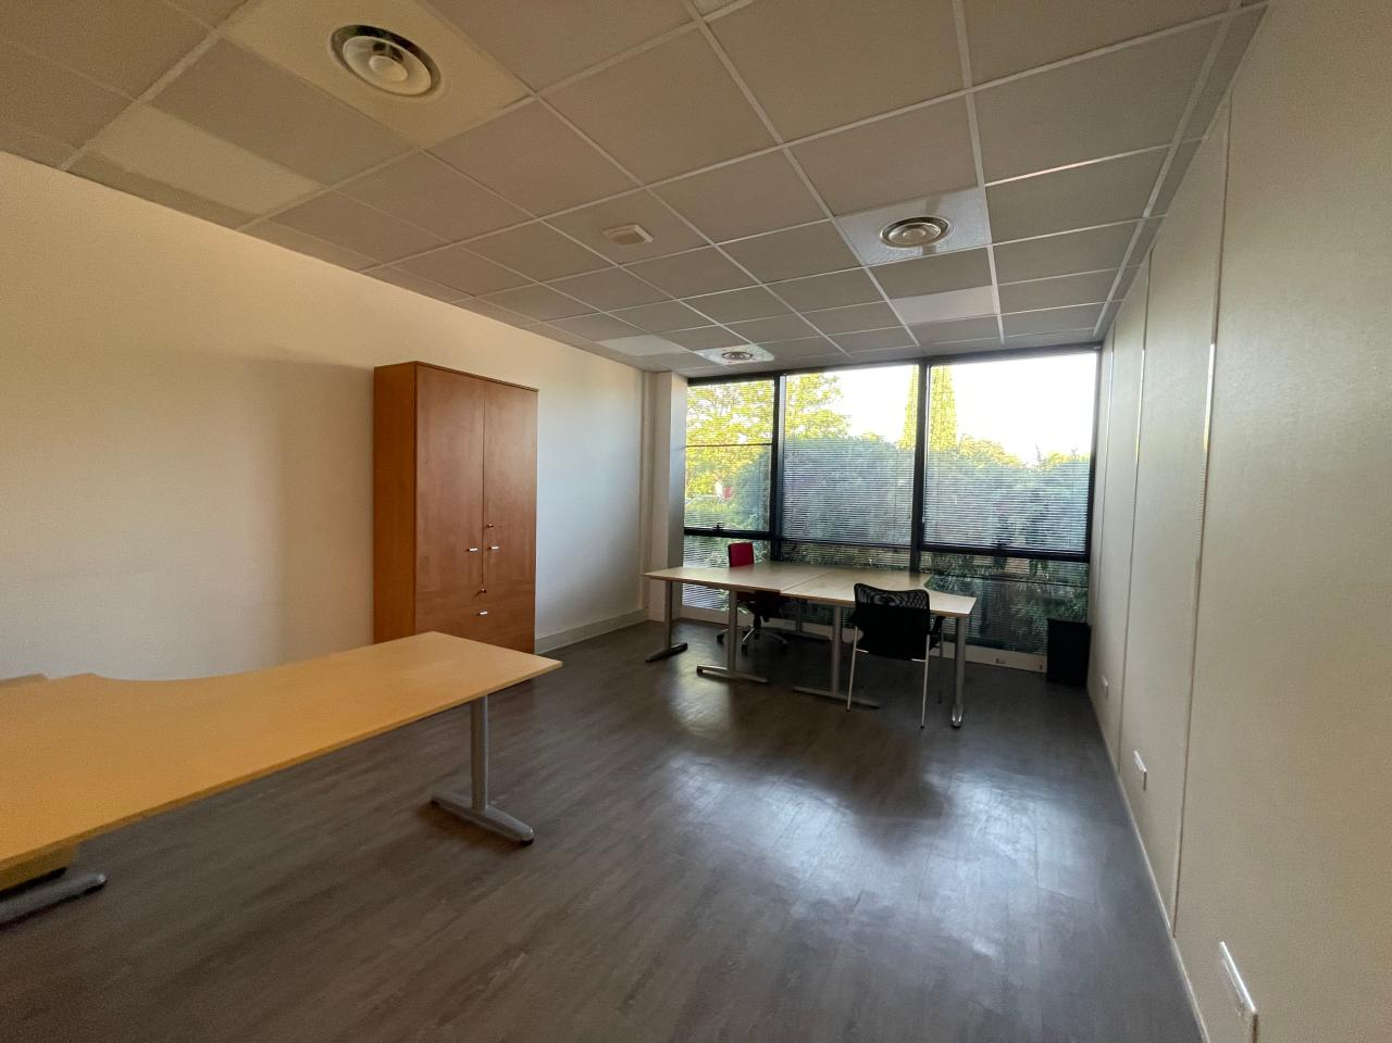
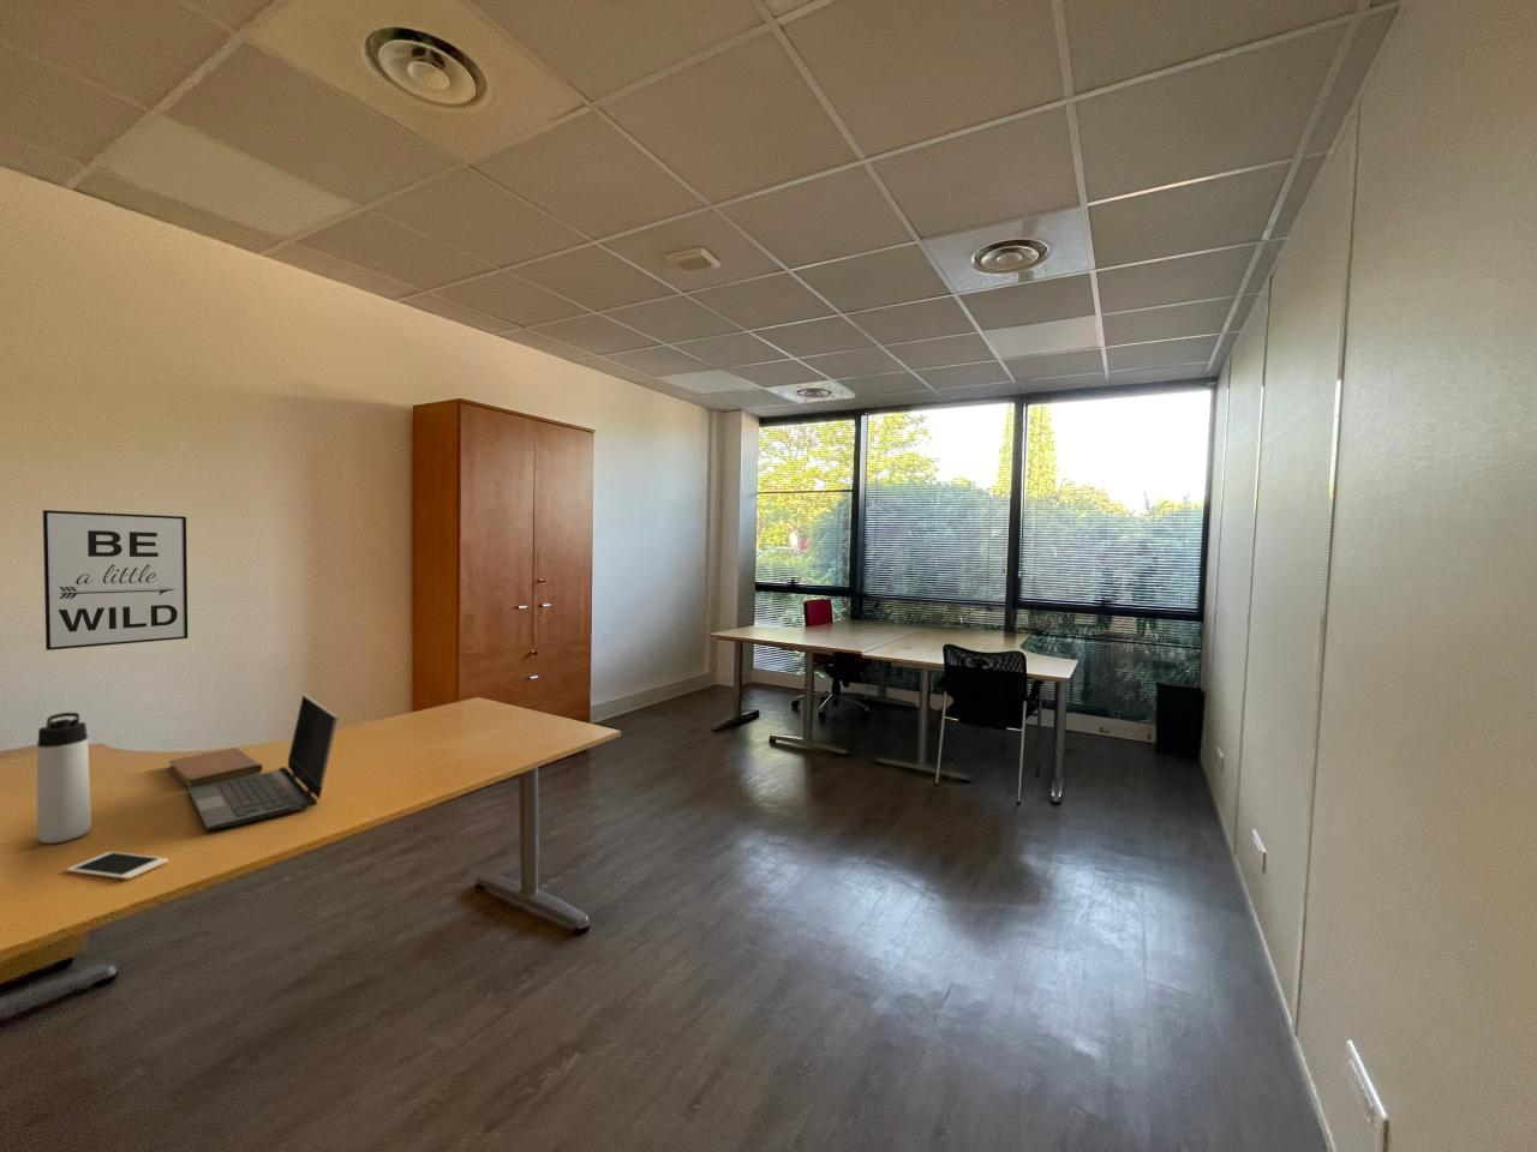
+ laptop computer (264, 772)
+ wall art (120, 578)
+ thermos bottle (64, 776)
+ cell phone (117, 864)
+ notebook (215, 766)
